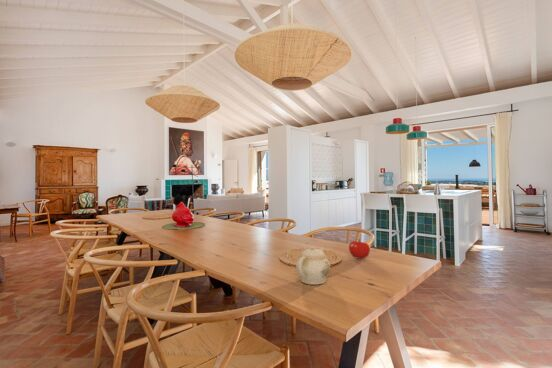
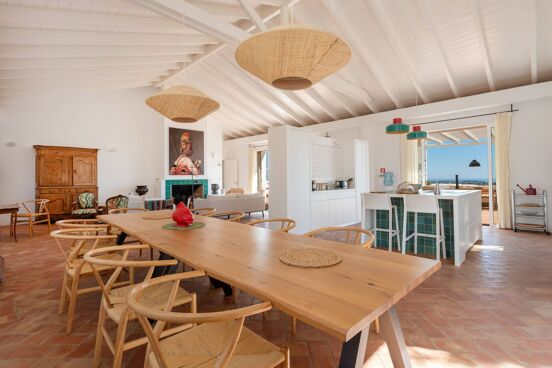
- fruit (359, 248)
- teapot (312, 263)
